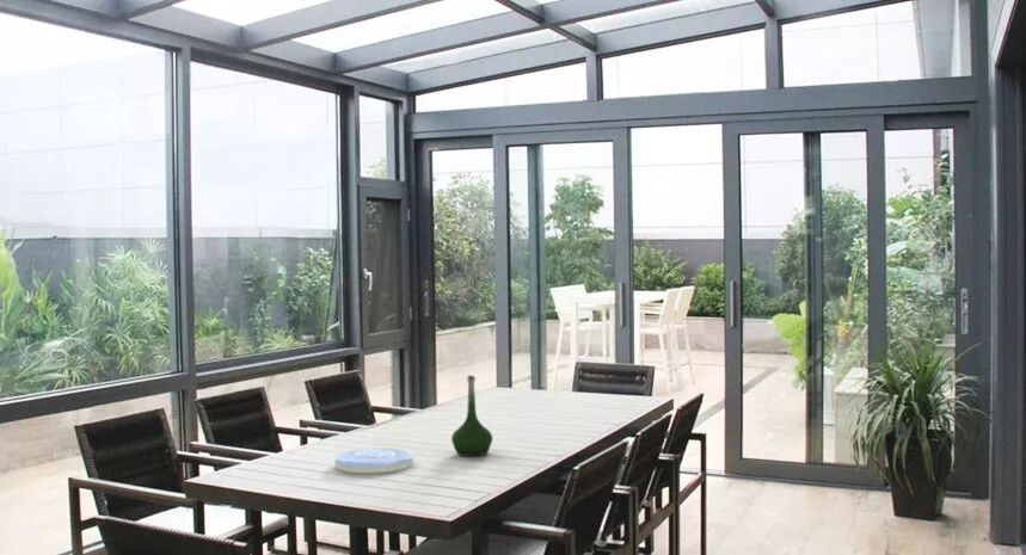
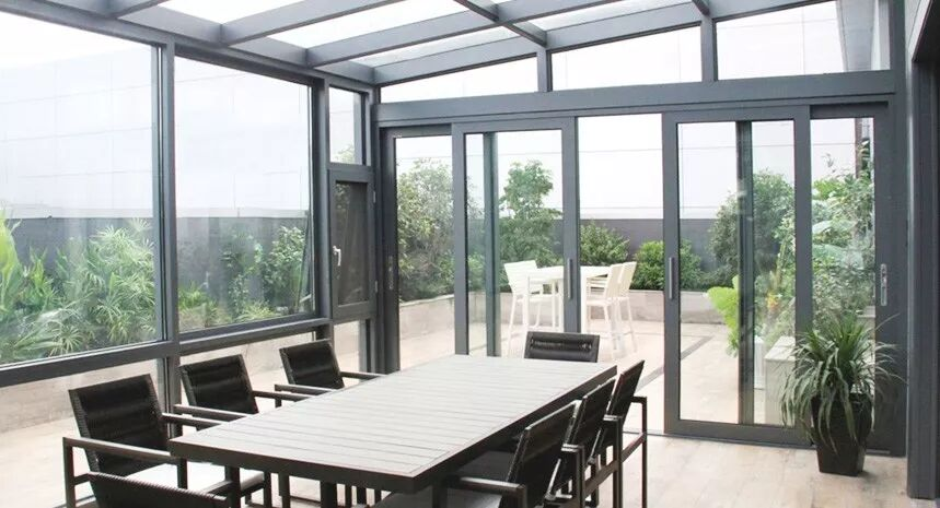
- vase (471, 414)
- plate (374, 457)
